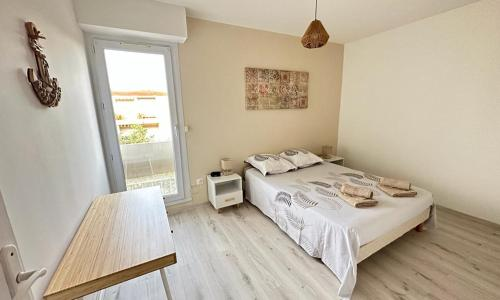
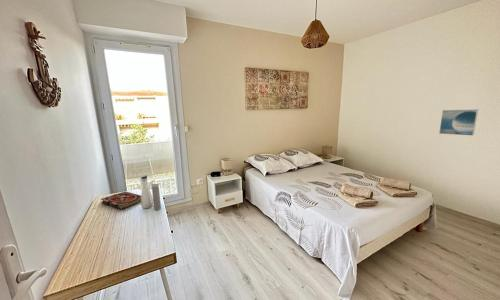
+ book (123, 198)
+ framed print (457, 122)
+ water bottle (148, 191)
